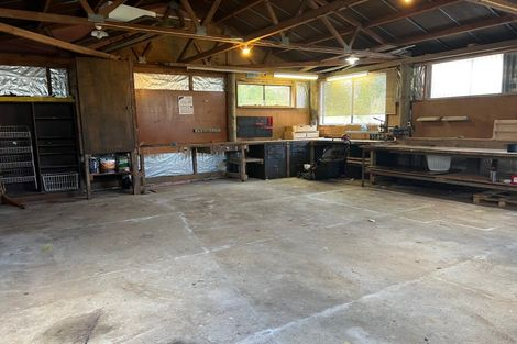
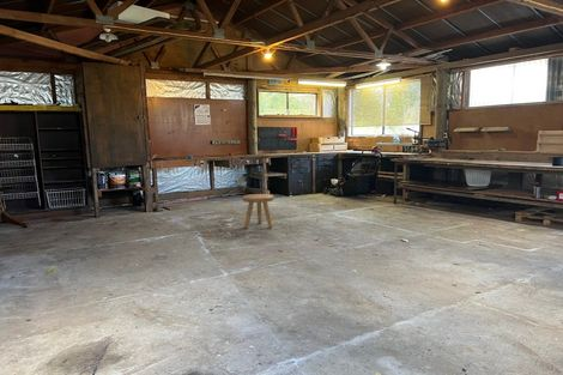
+ stool (259, 211)
